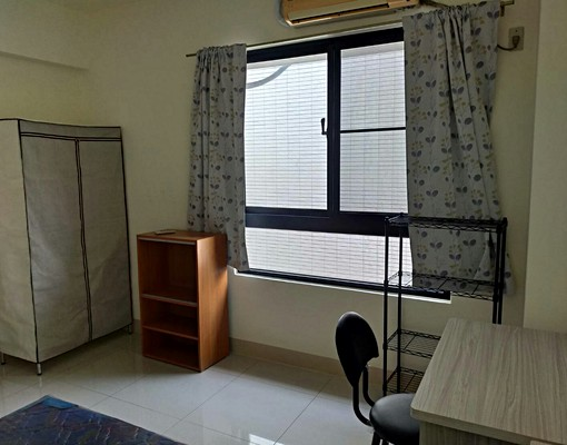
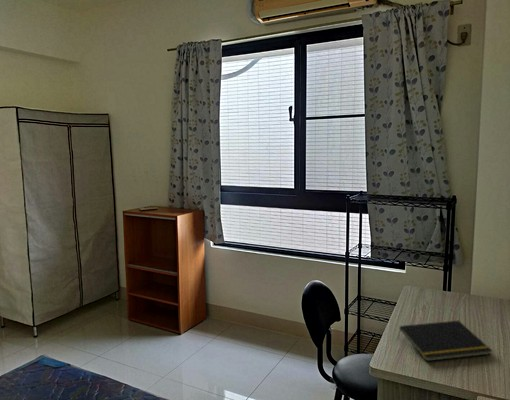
+ notepad (443, 339)
